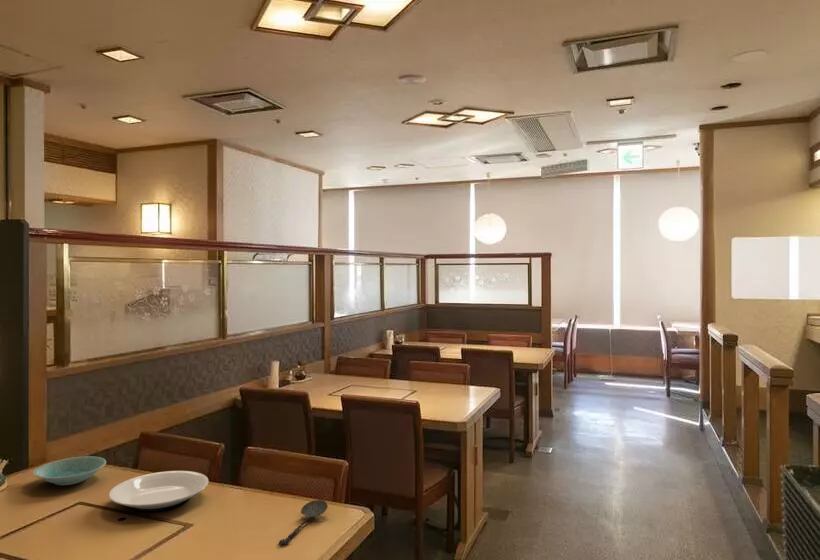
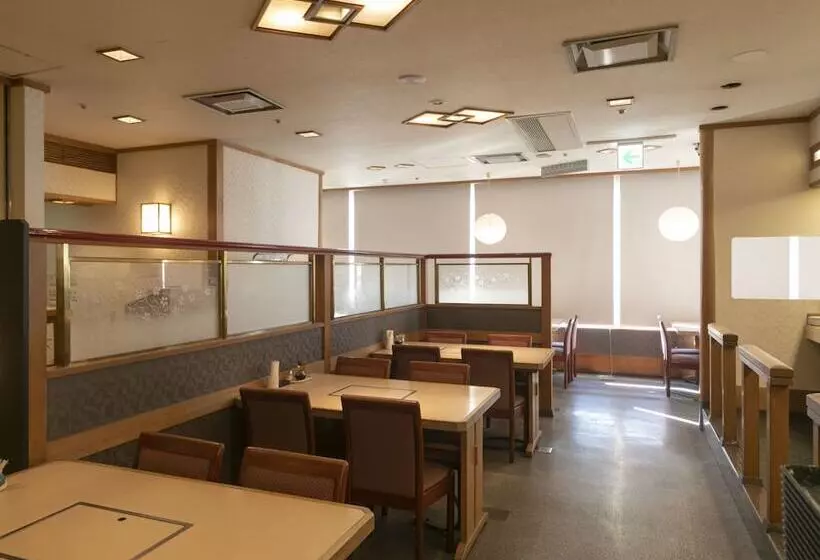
- bowl (70, 473)
- plate (160, 493)
- spoon (303, 522)
